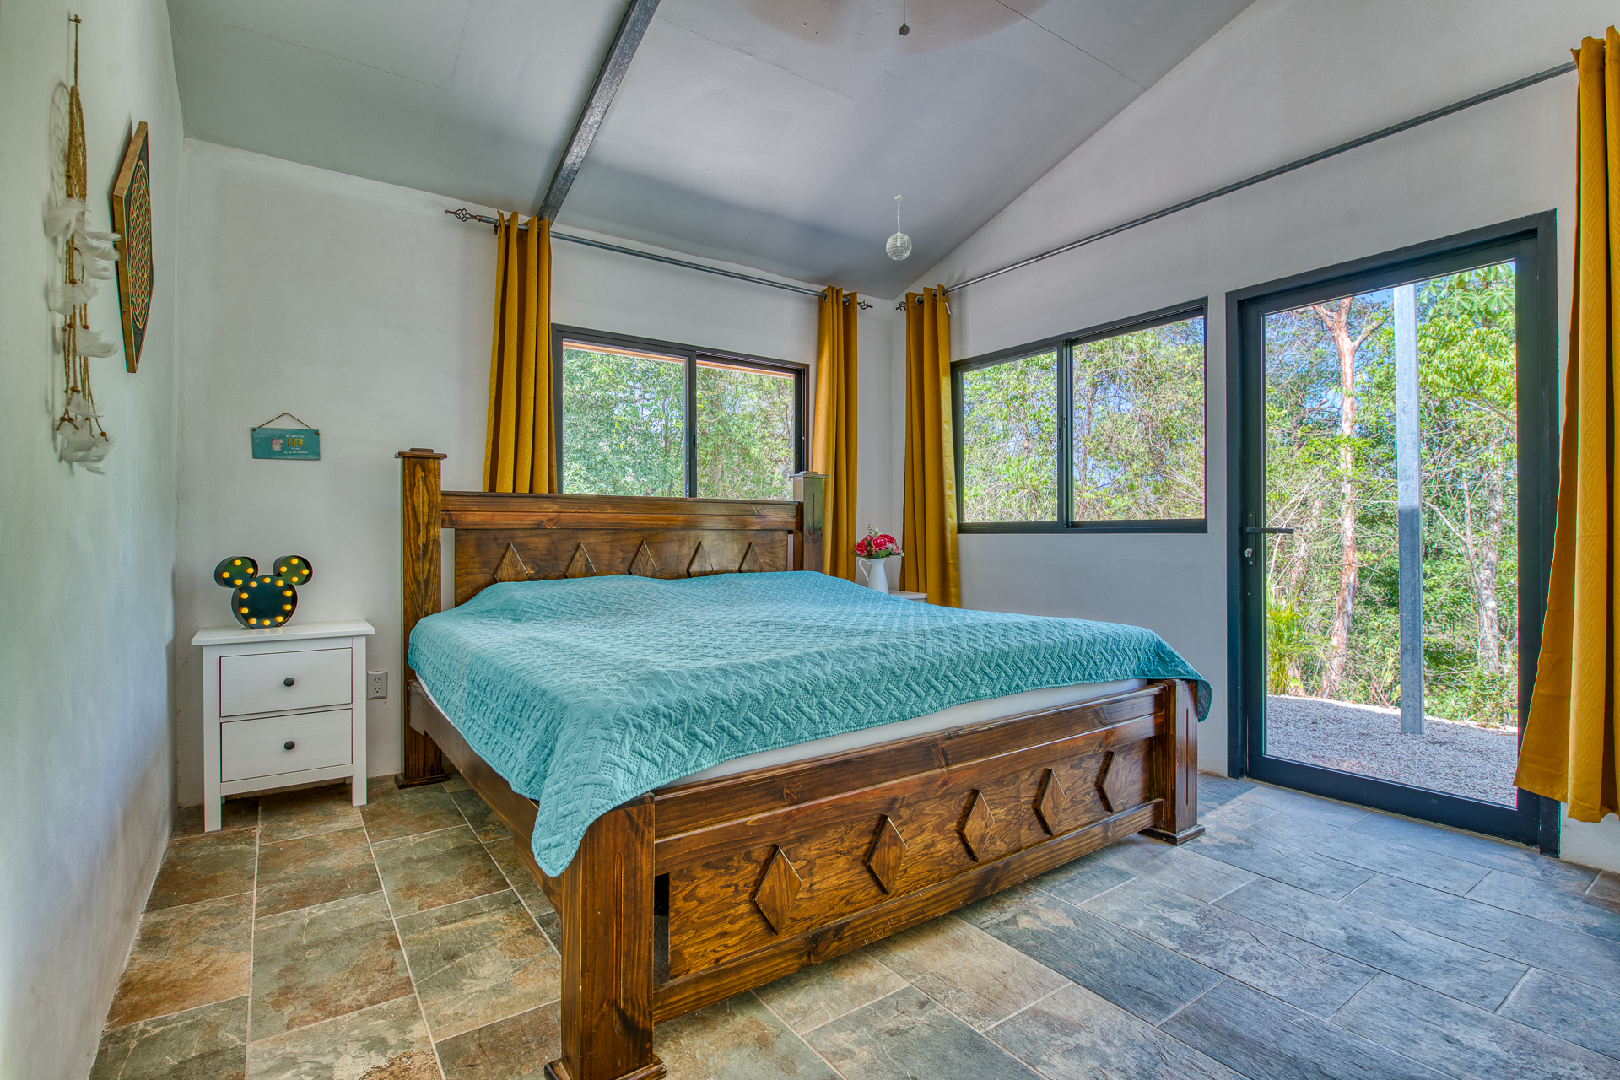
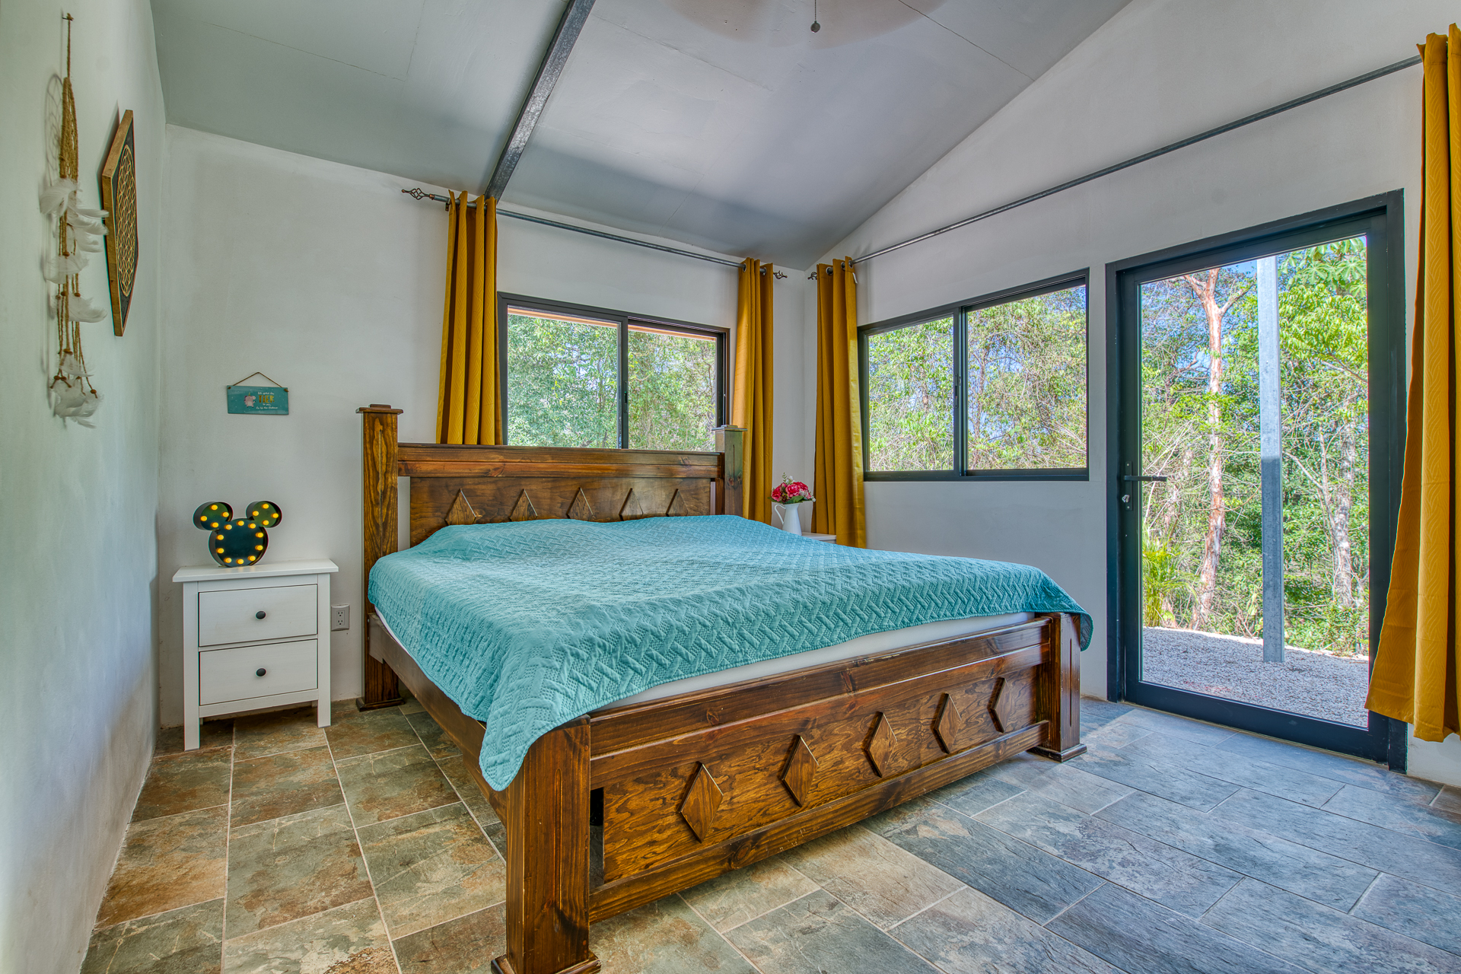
- pendant light (899, 227)
